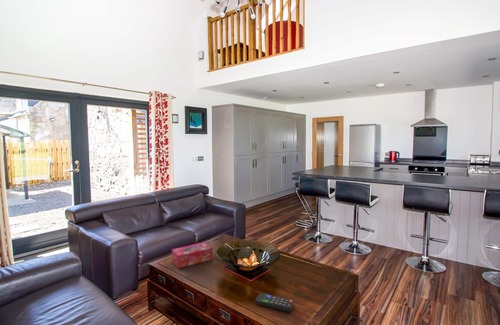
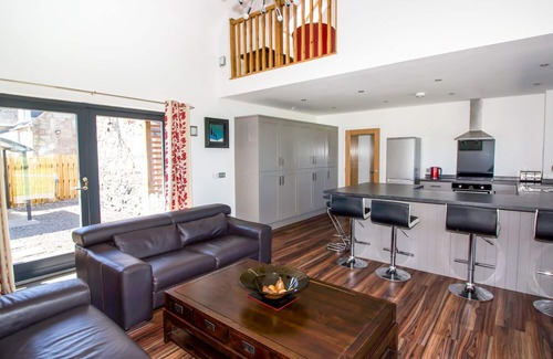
- tissue box (192, 254)
- remote control (274, 301)
